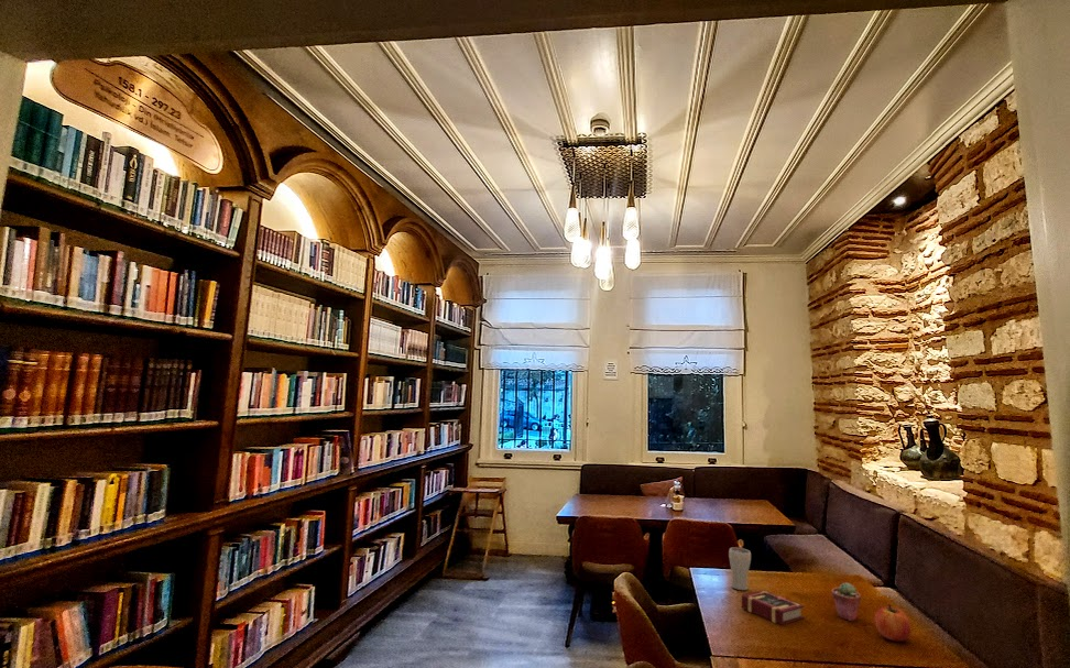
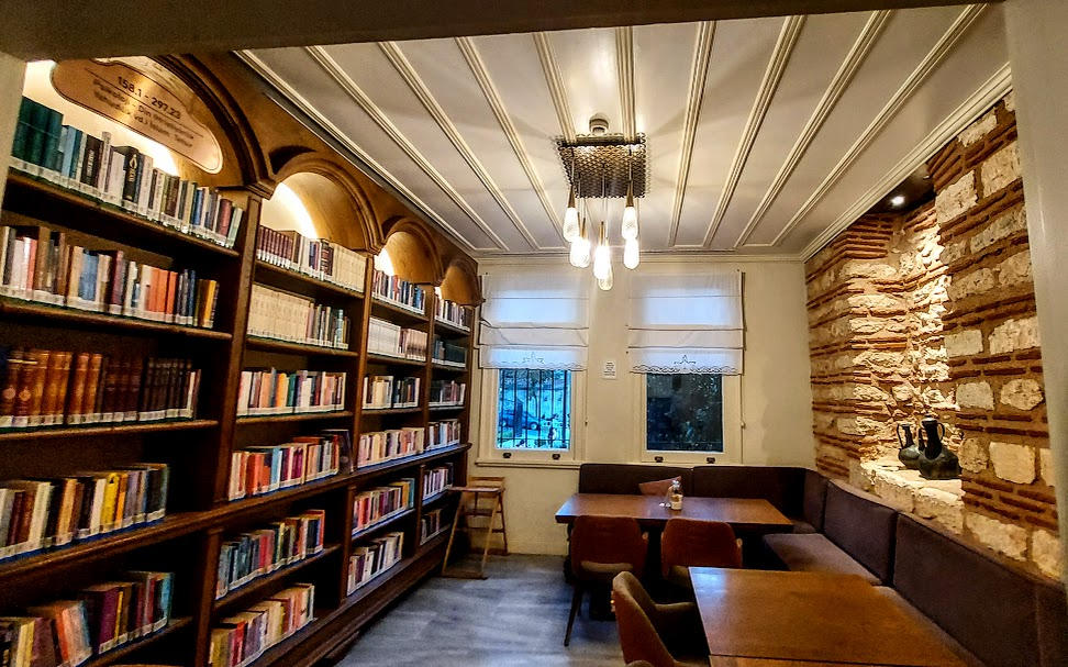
- drinking glass (740, 568)
- potted succulent (845, 599)
- book (772, 605)
- apple (892, 622)
